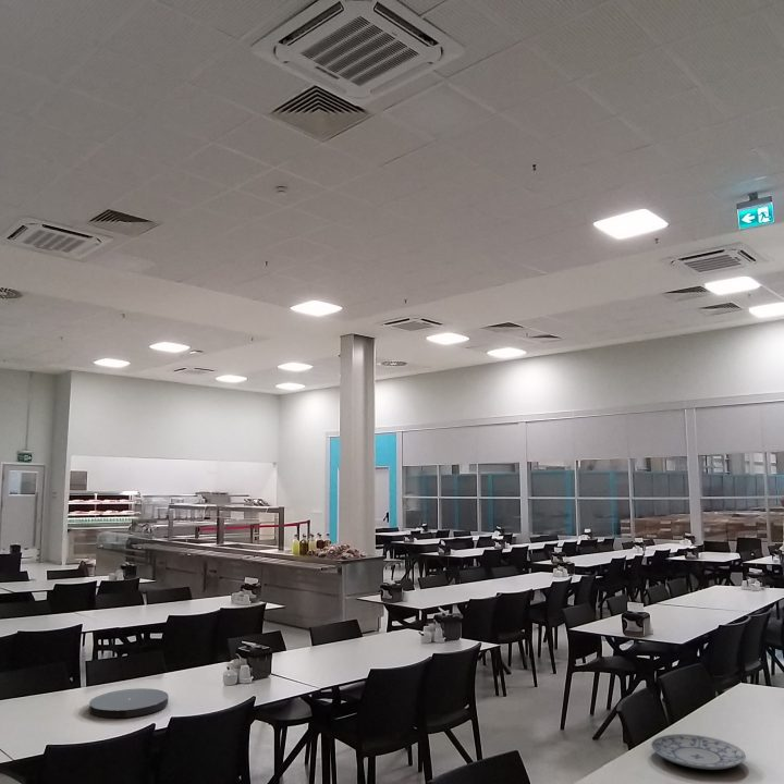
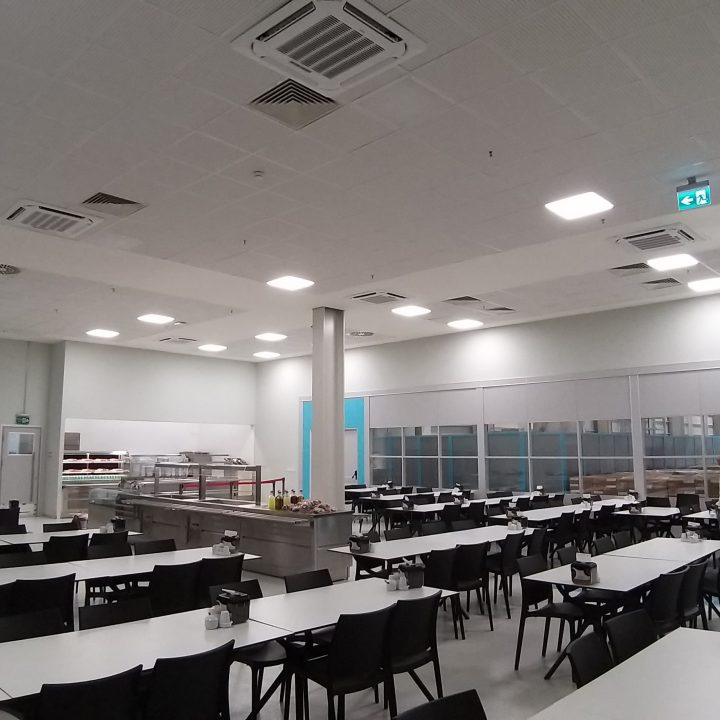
- plate (128, 702)
- plate (697, 754)
